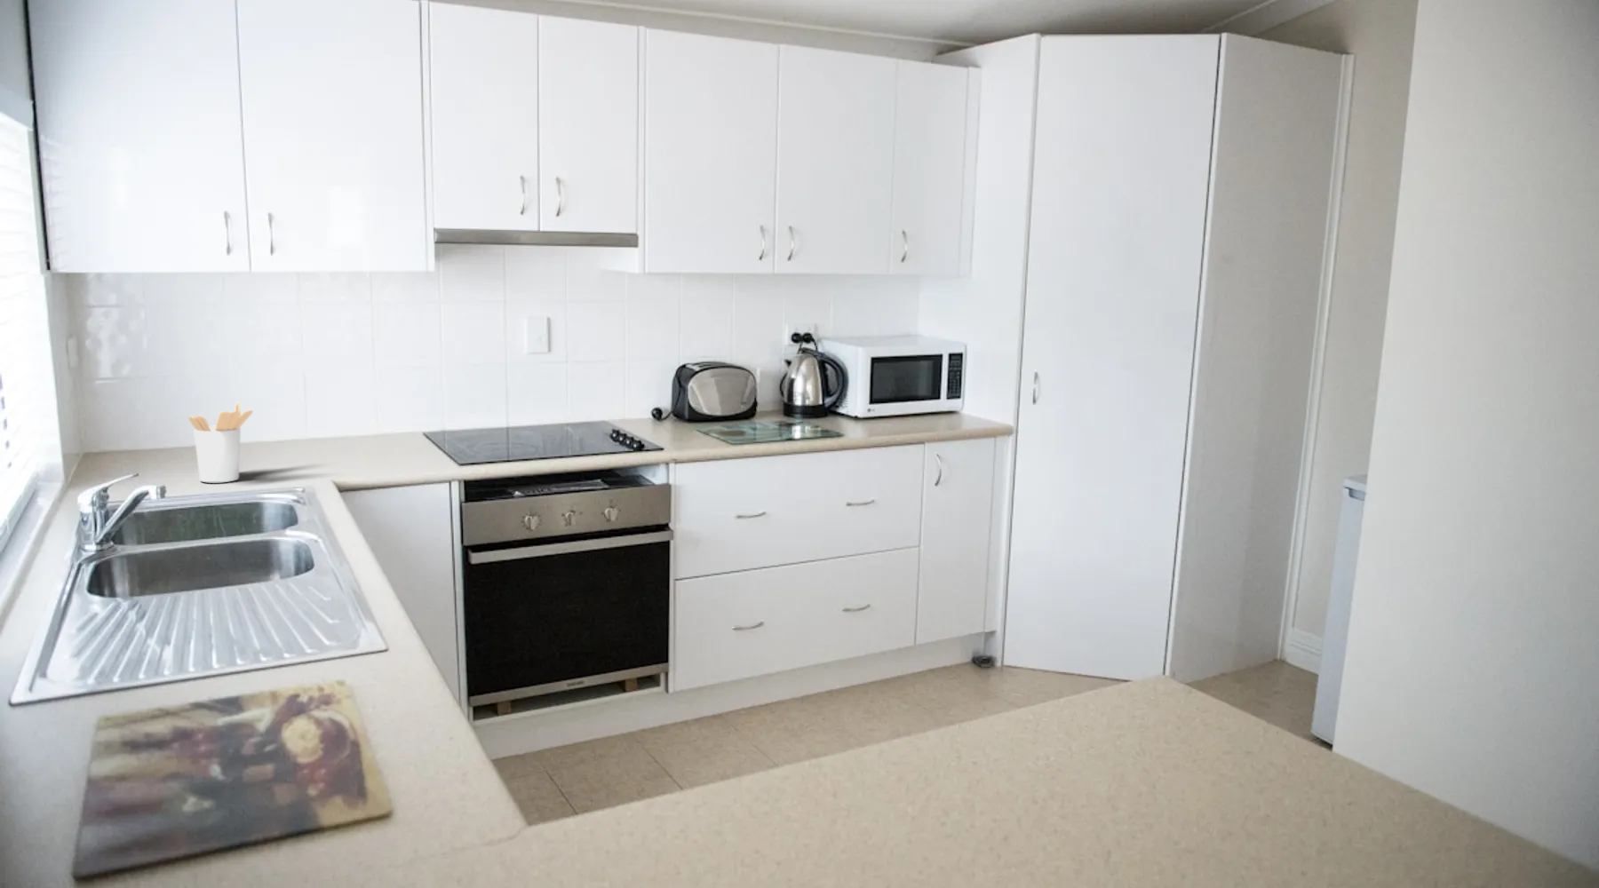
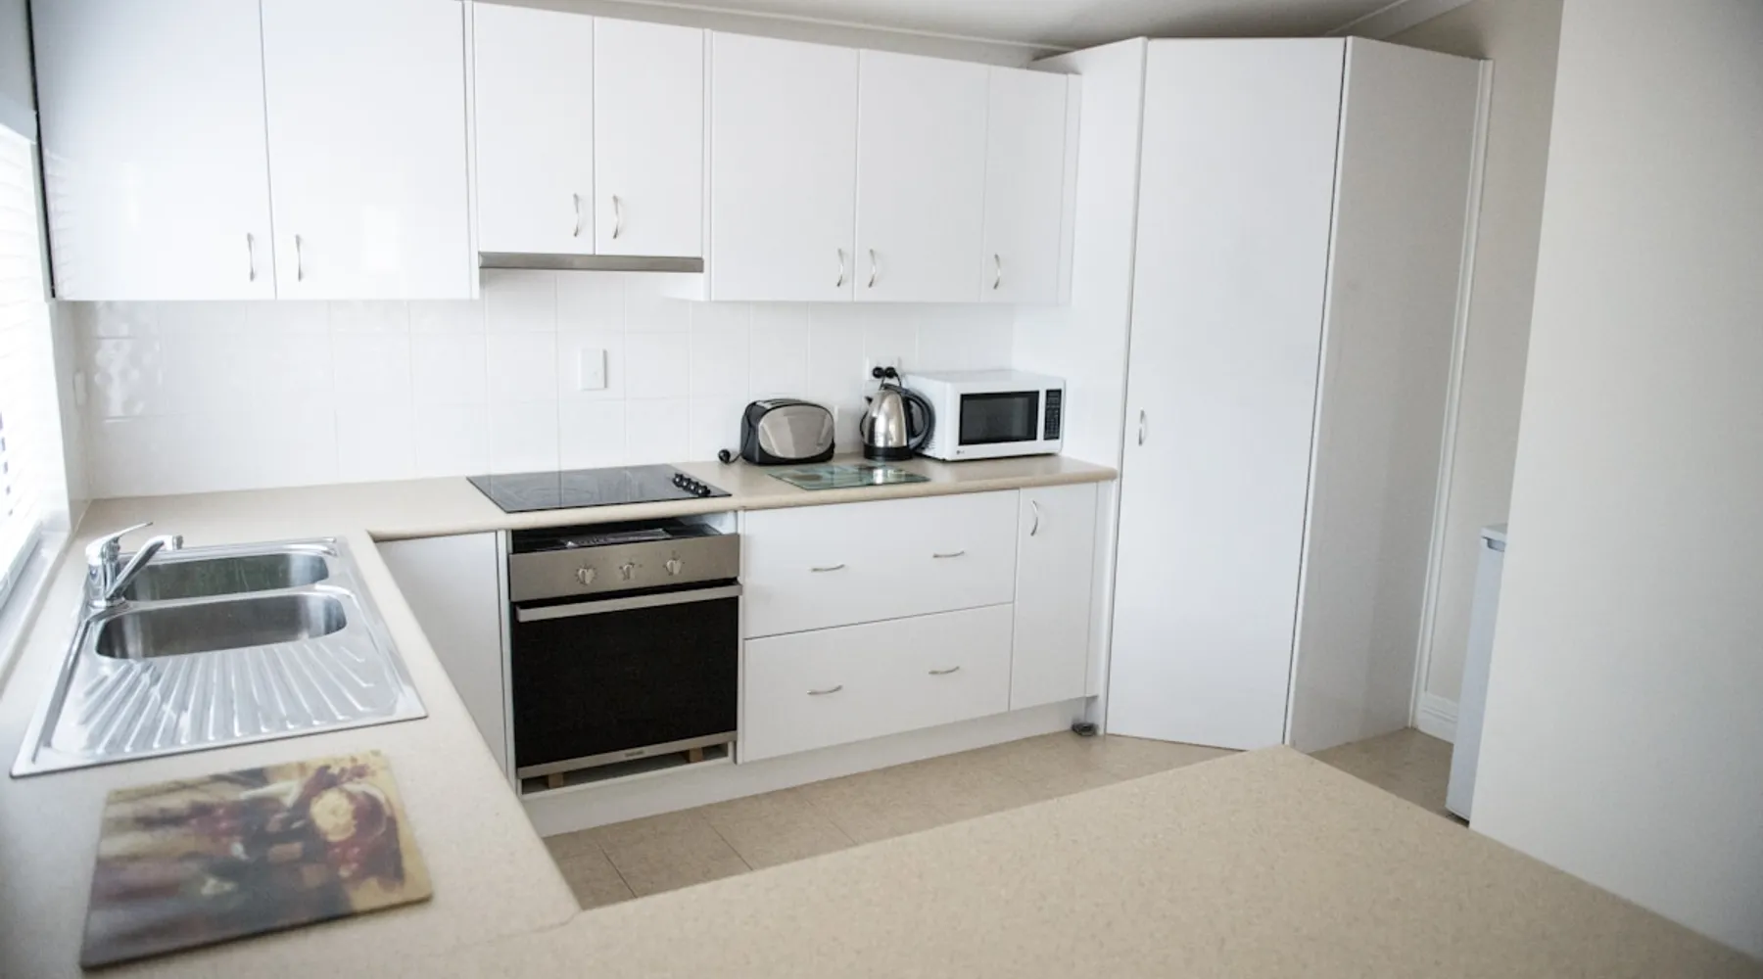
- utensil holder (224, 442)
